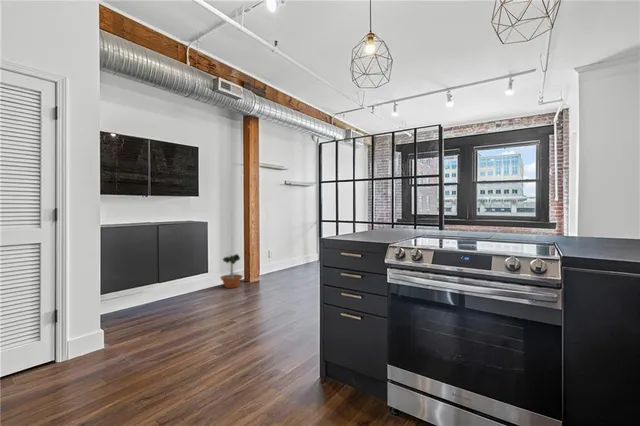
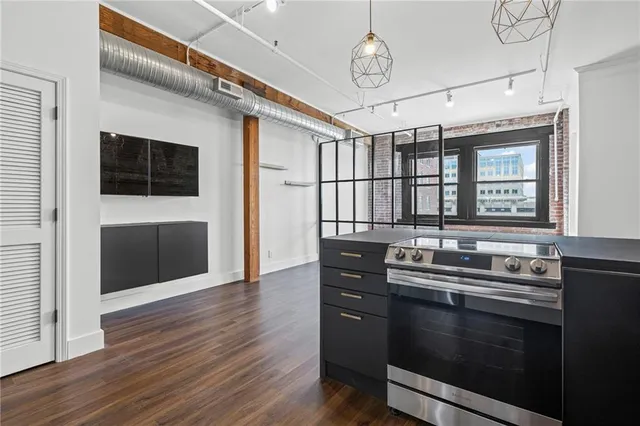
- potted tree (231, 268)
